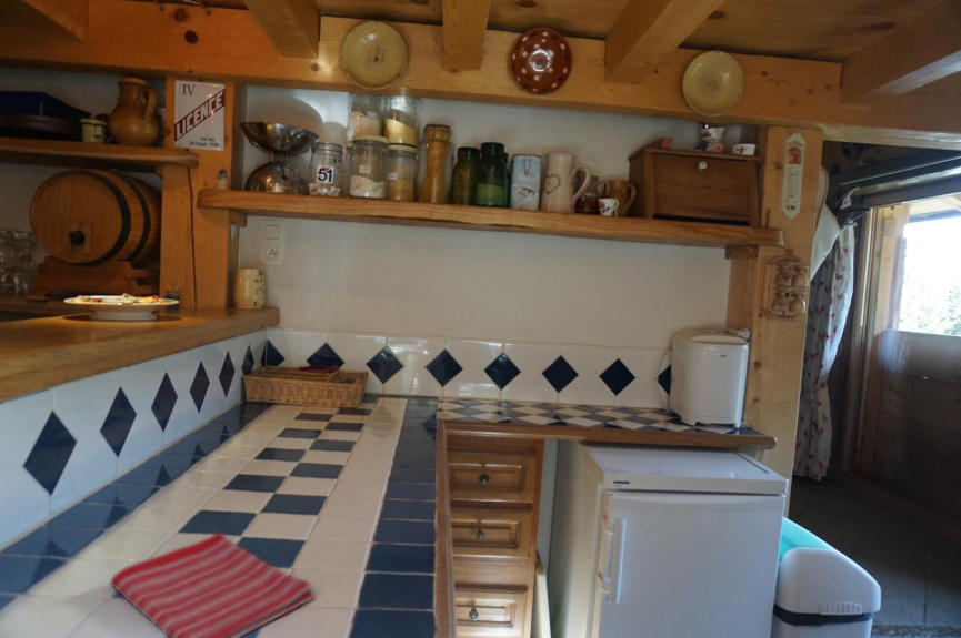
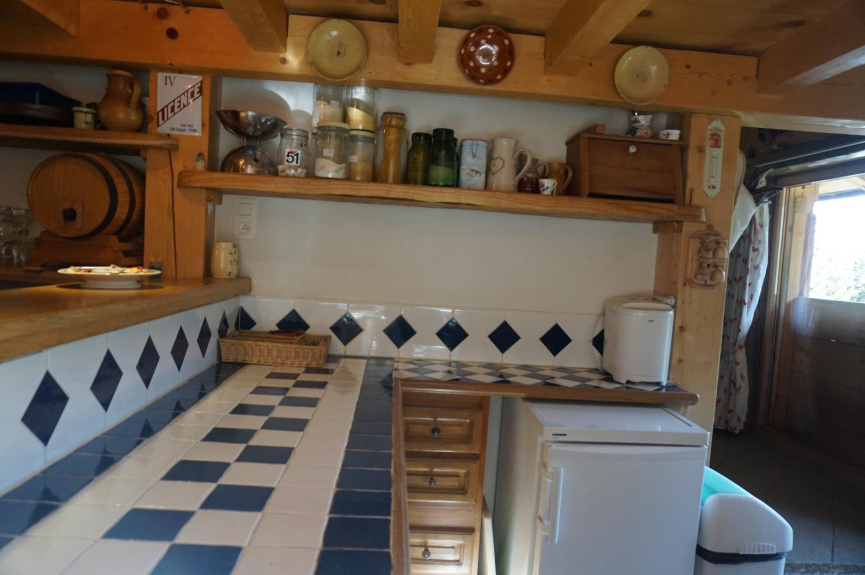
- dish towel (211, 584)
